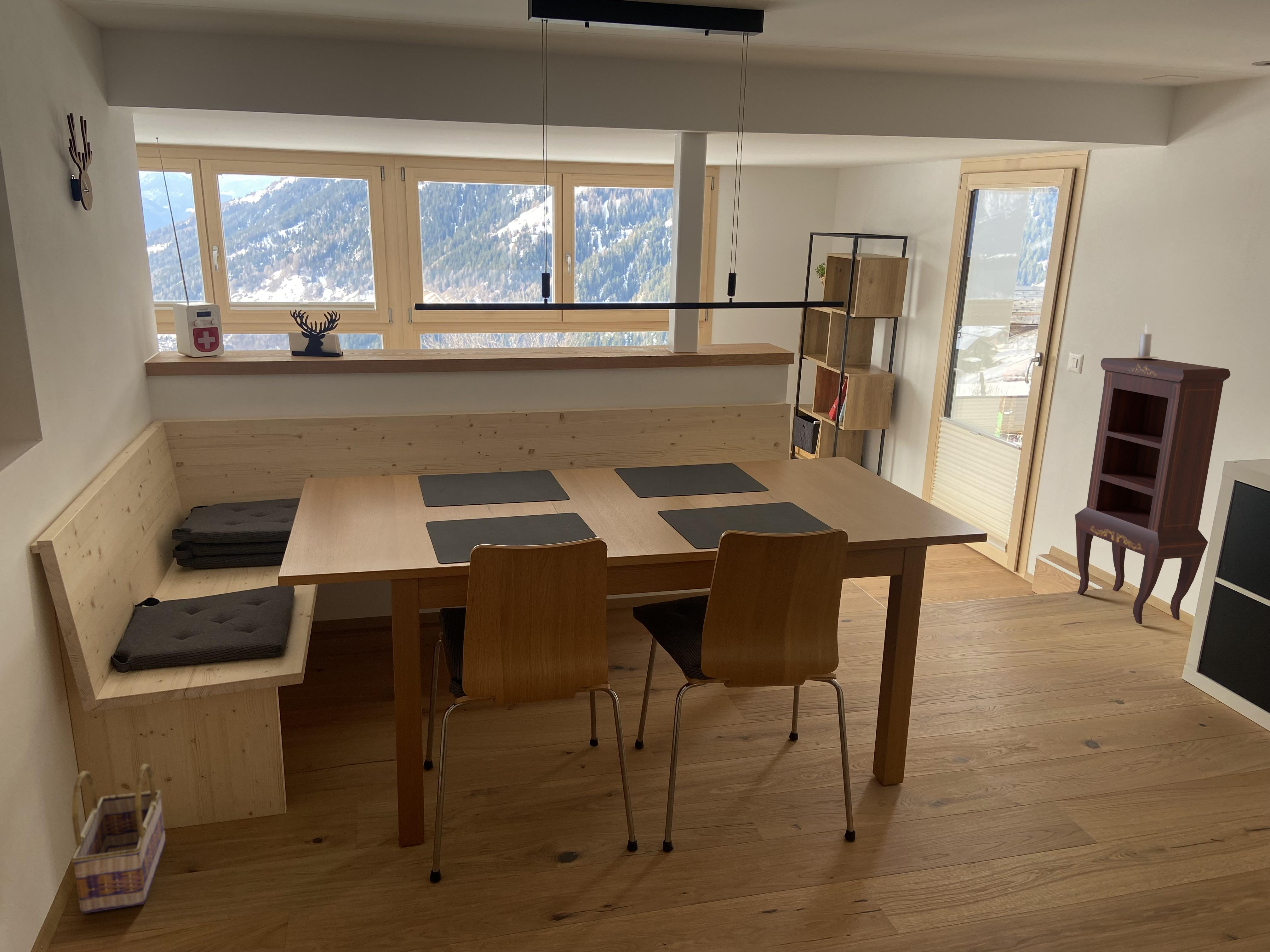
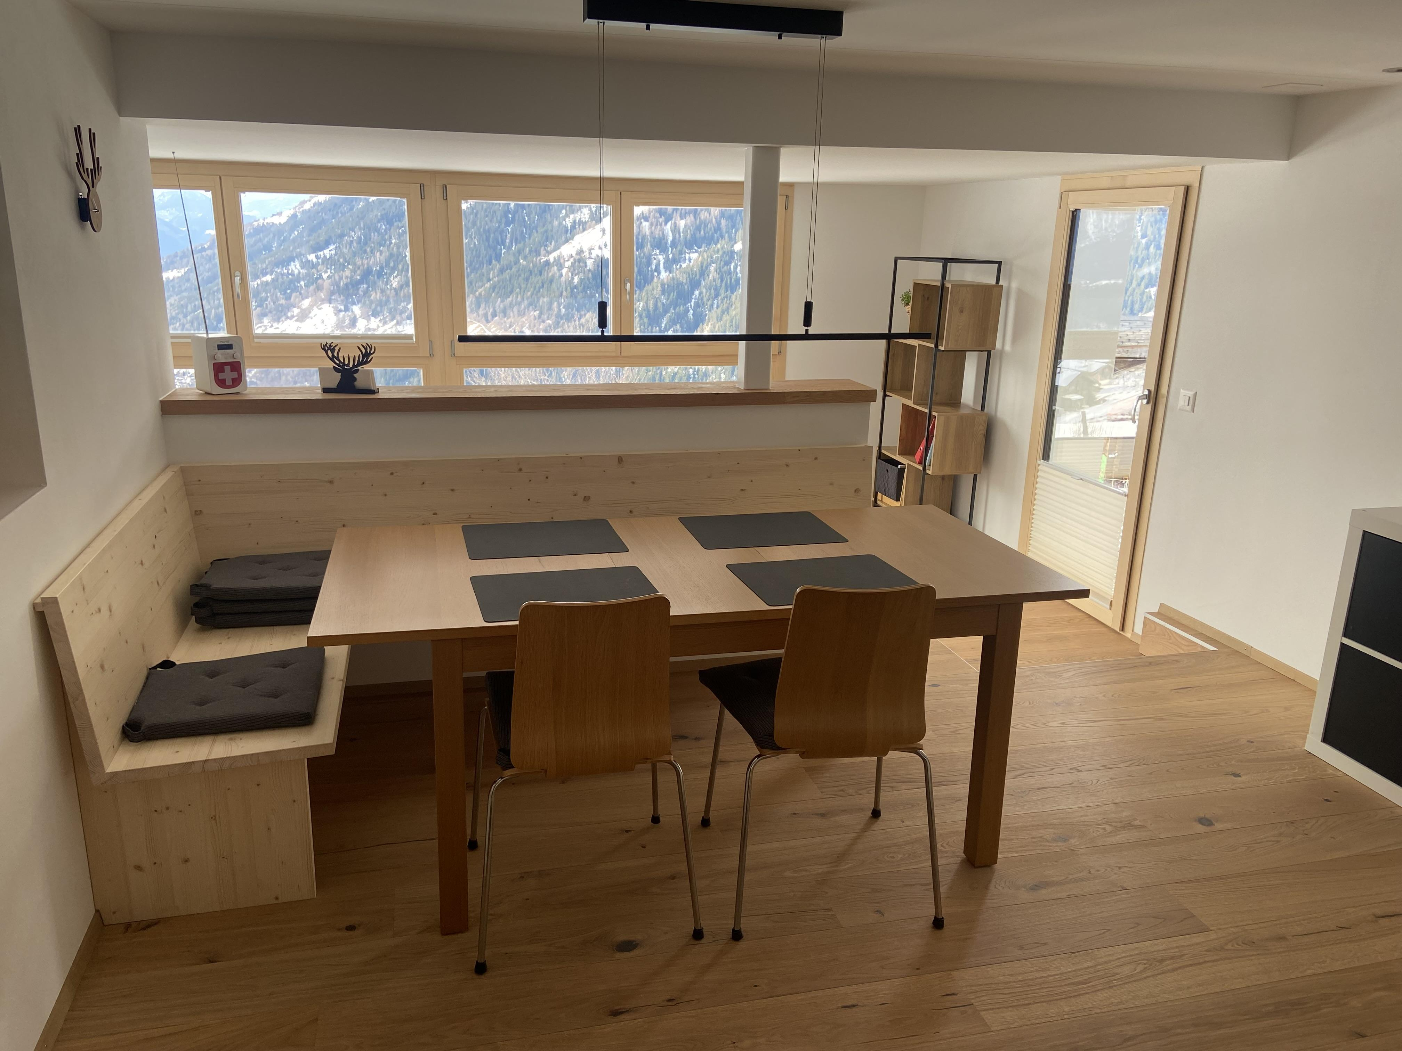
- candle (1147, 341)
- basket (118, 824)
- cabinet (1144, 489)
